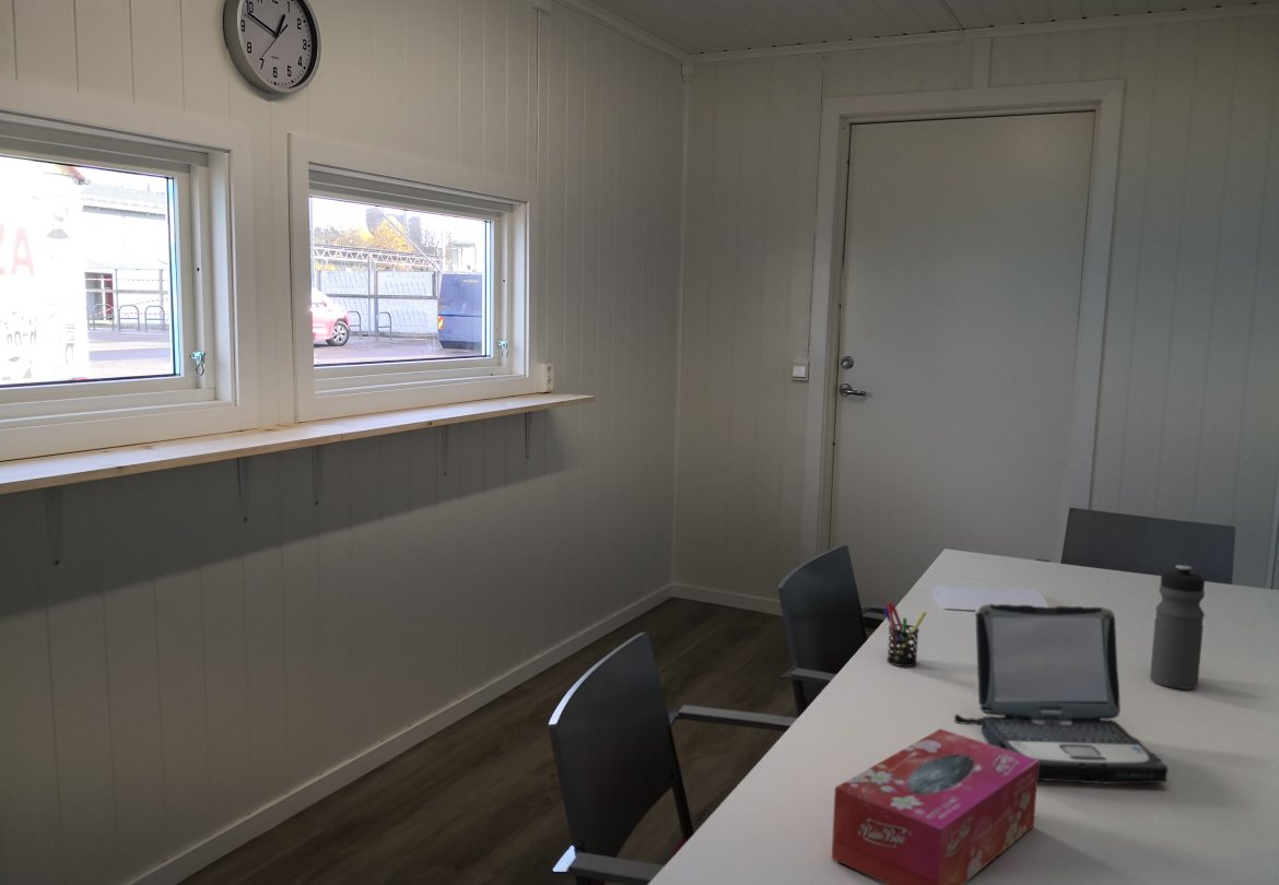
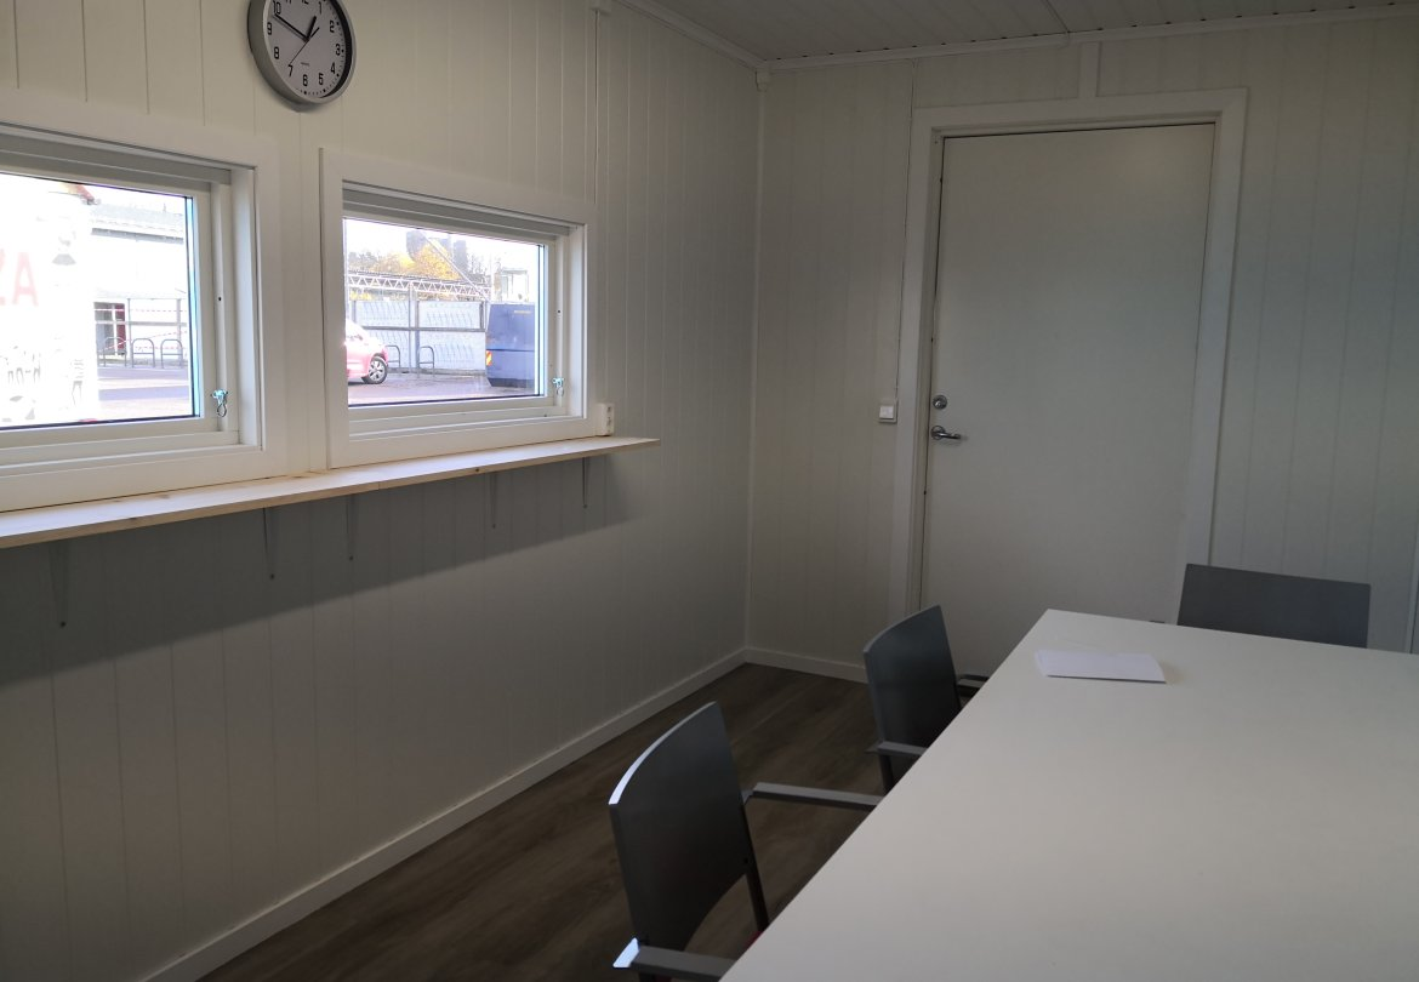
- tissue box (938, 807)
- water bottle (1178, 624)
- laptop (1061, 686)
- pen holder (902, 633)
